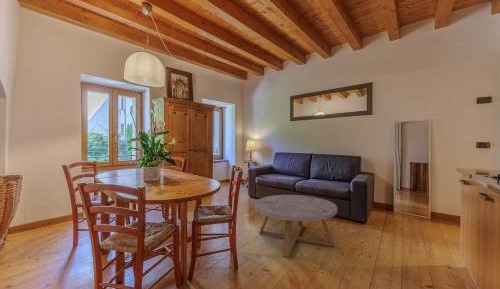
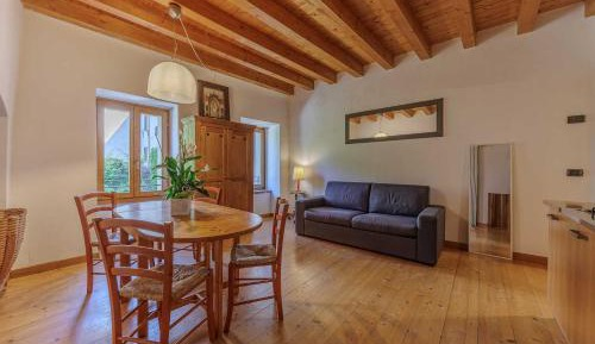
- coffee table (294, 220)
